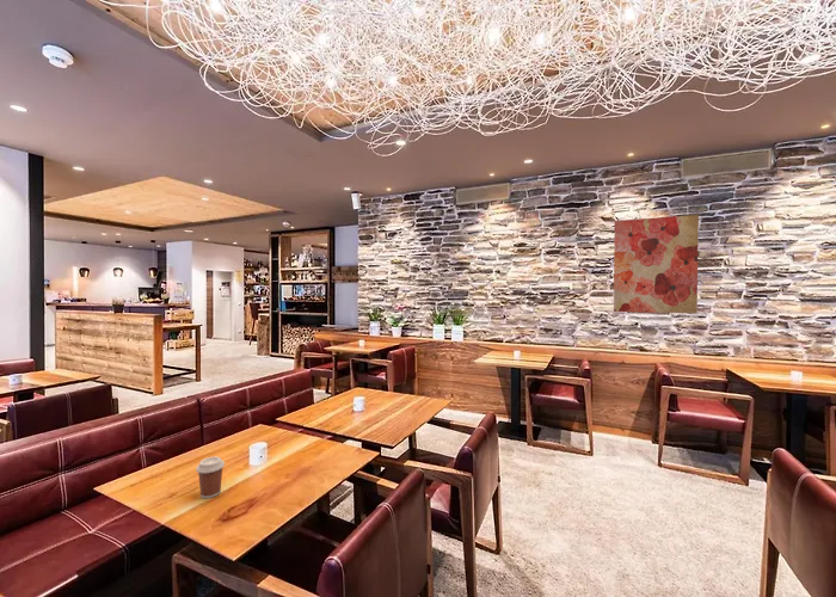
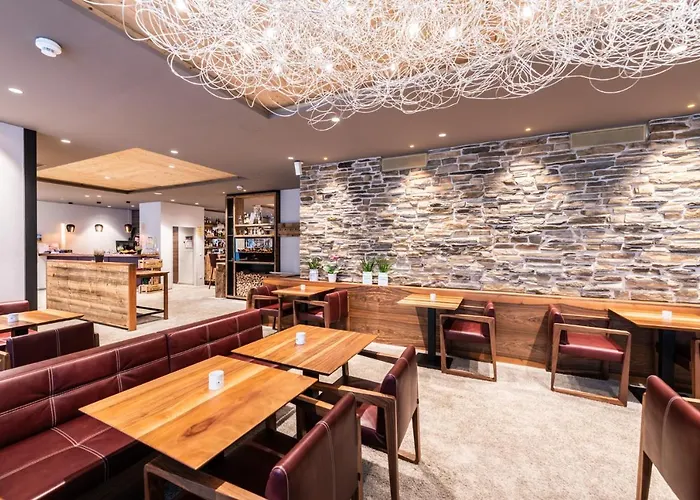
- wall art (653, 265)
- coffee cup (210, 476)
